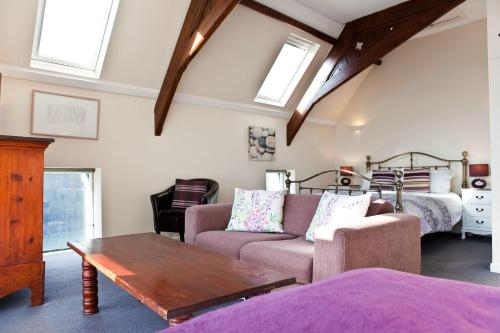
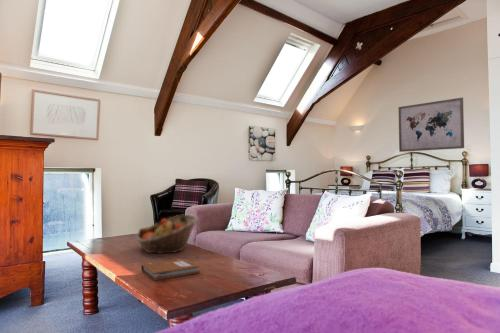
+ notebook (171, 268)
+ fruit basket (167, 232)
+ wall art (429, 126)
